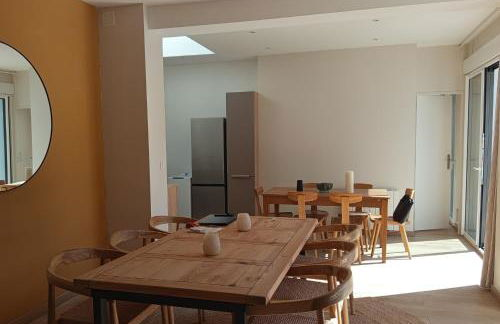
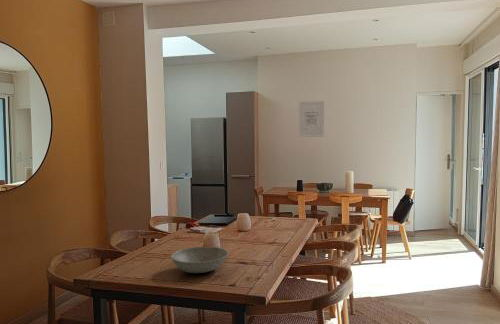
+ wall art (311, 119)
+ bowl (200, 261)
